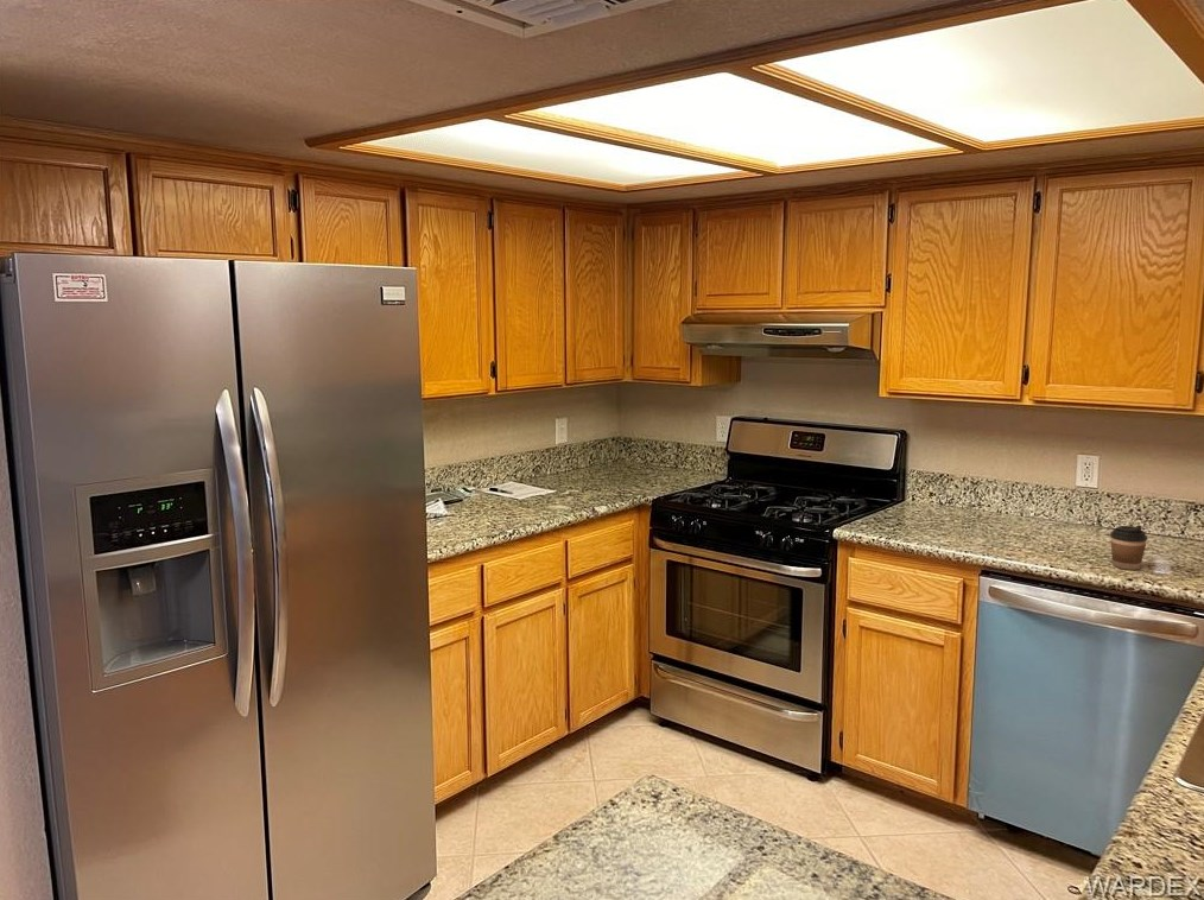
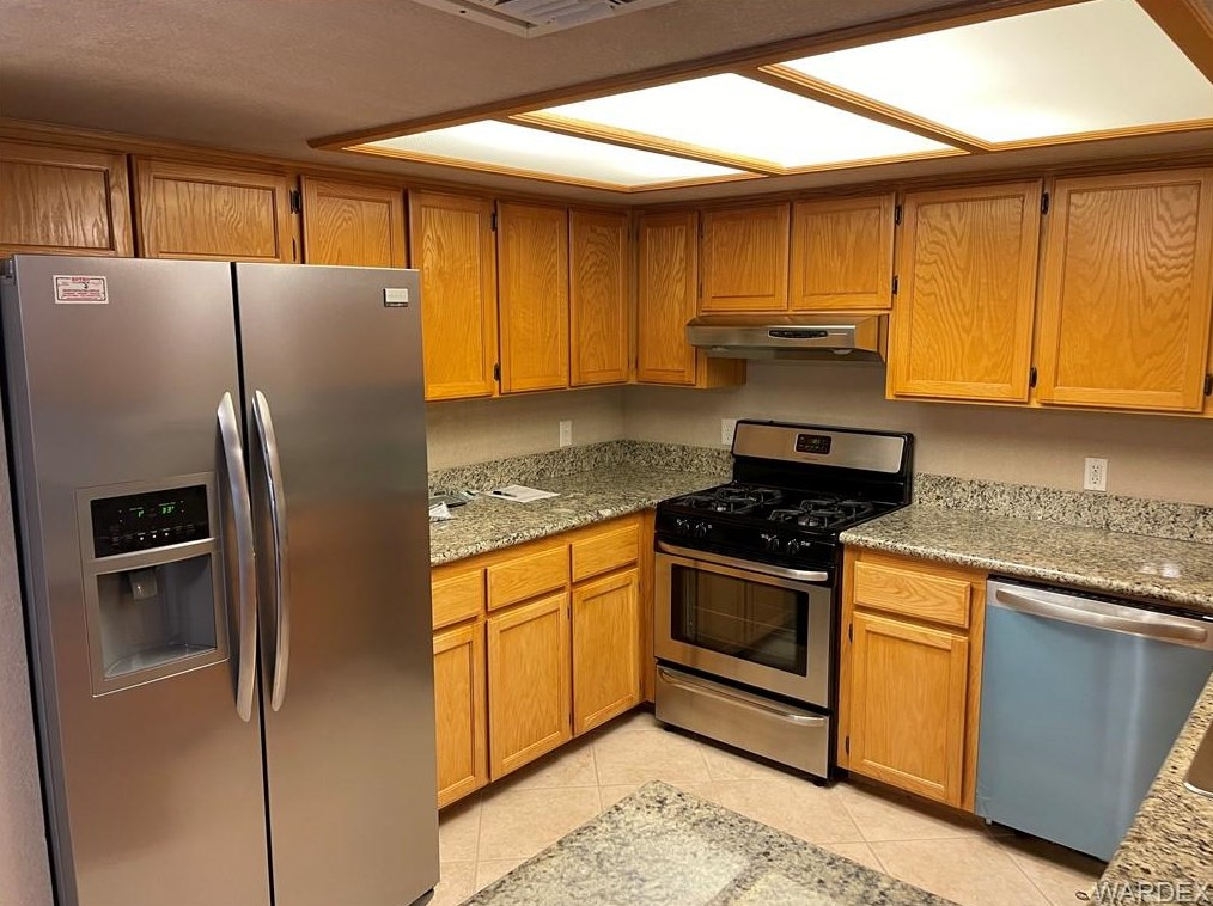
- coffee cup (1127, 545)
